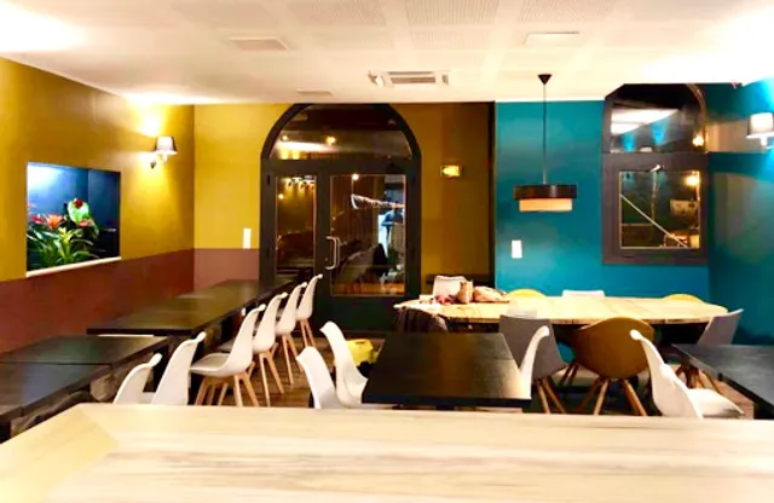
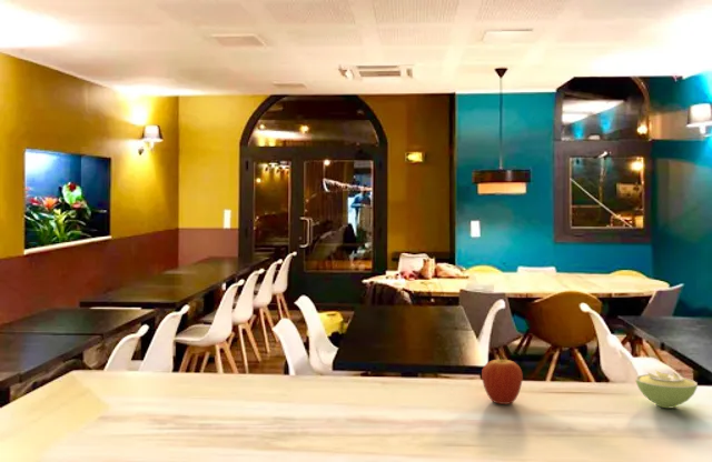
+ fruit (502, 379)
+ sugar bowl (665, 388)
